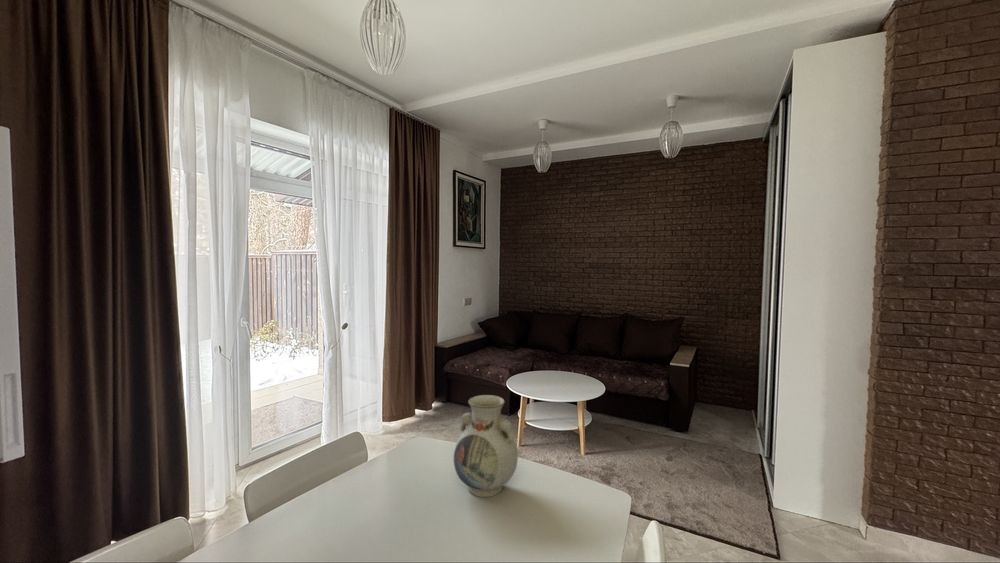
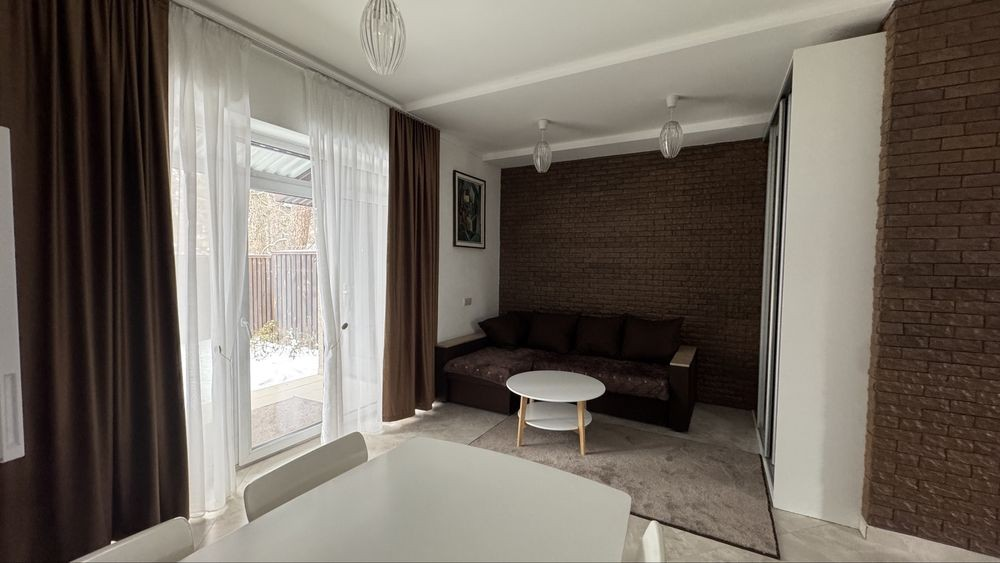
- vase (485, 444)
